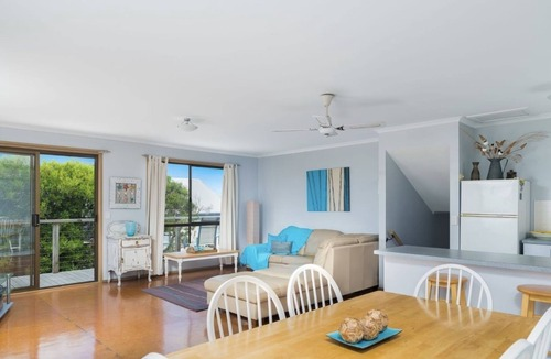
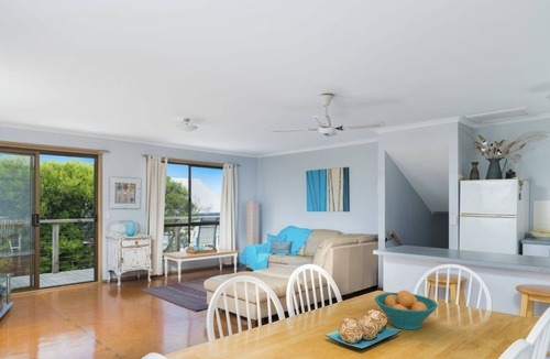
+ fruit bowl (405, 307)
